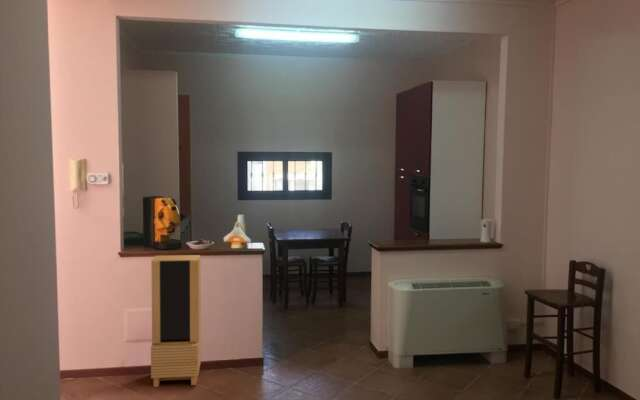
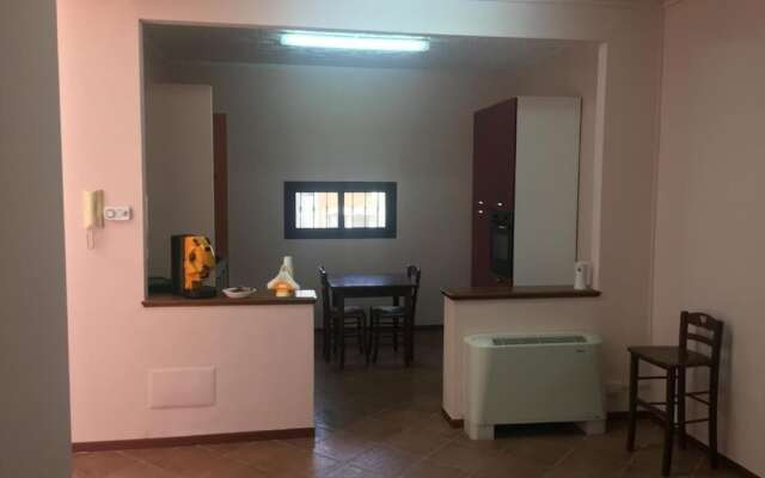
- storage cabinet (176, 319)
